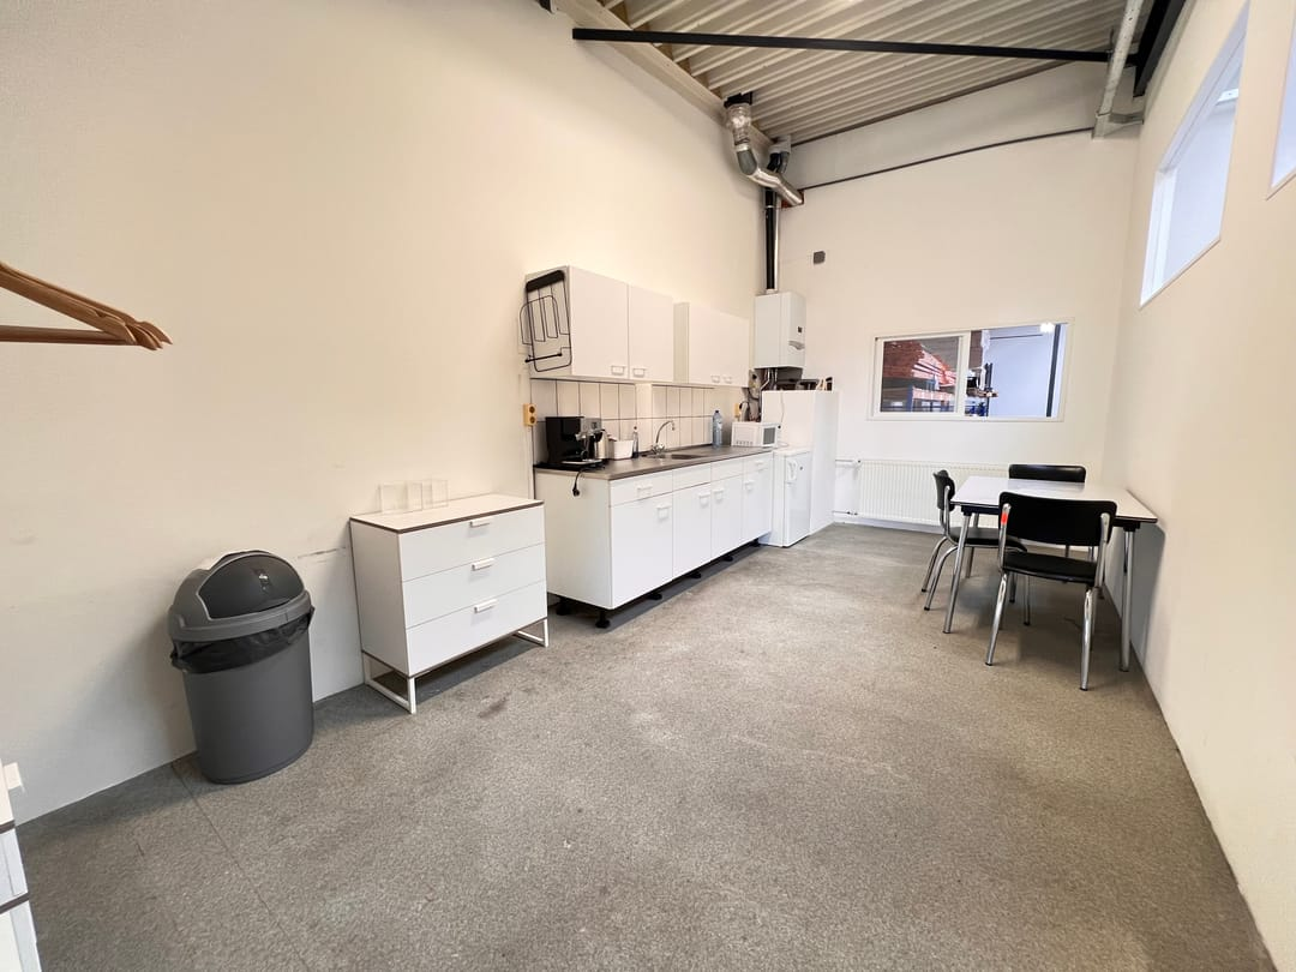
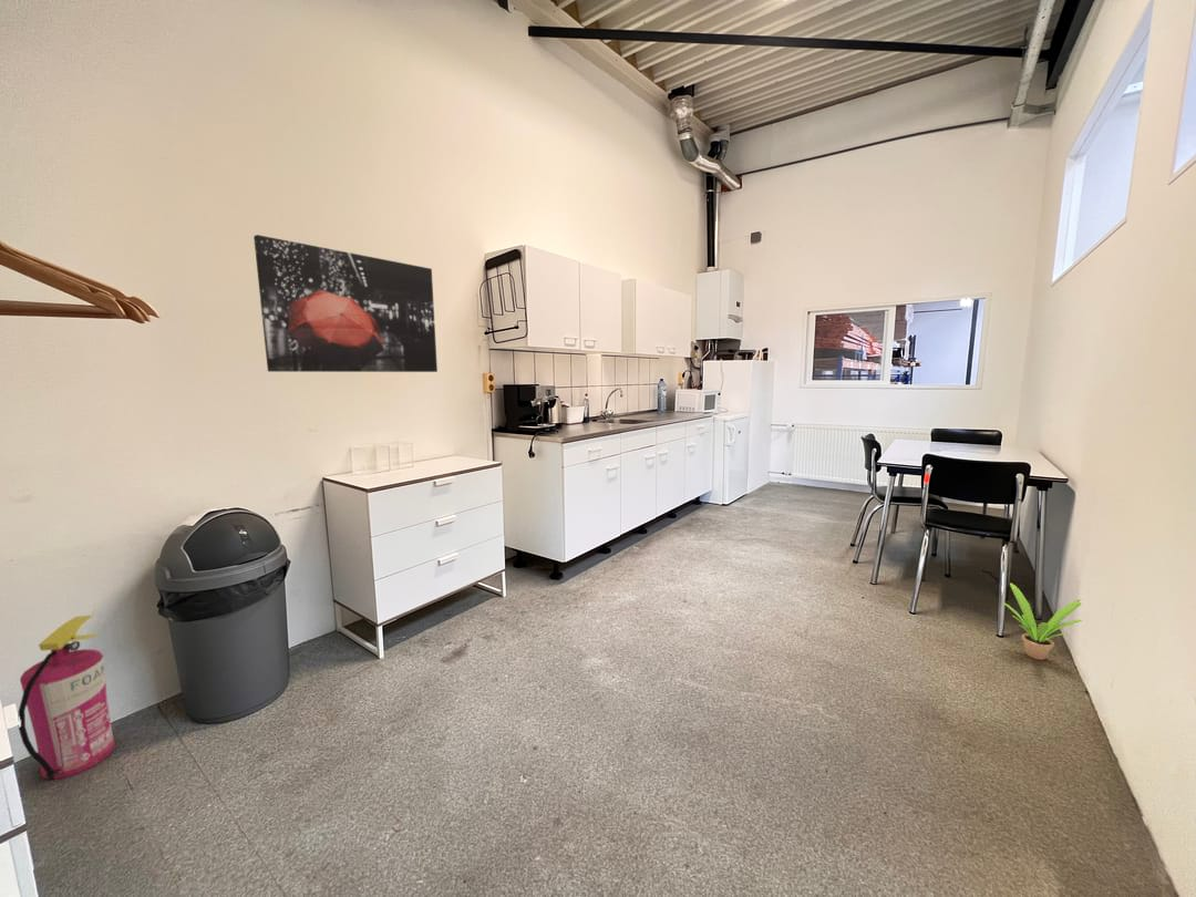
+ wall art (359, 313)
+ potted plant (1041, 627)
+ fire extinguisher (65, 698)
